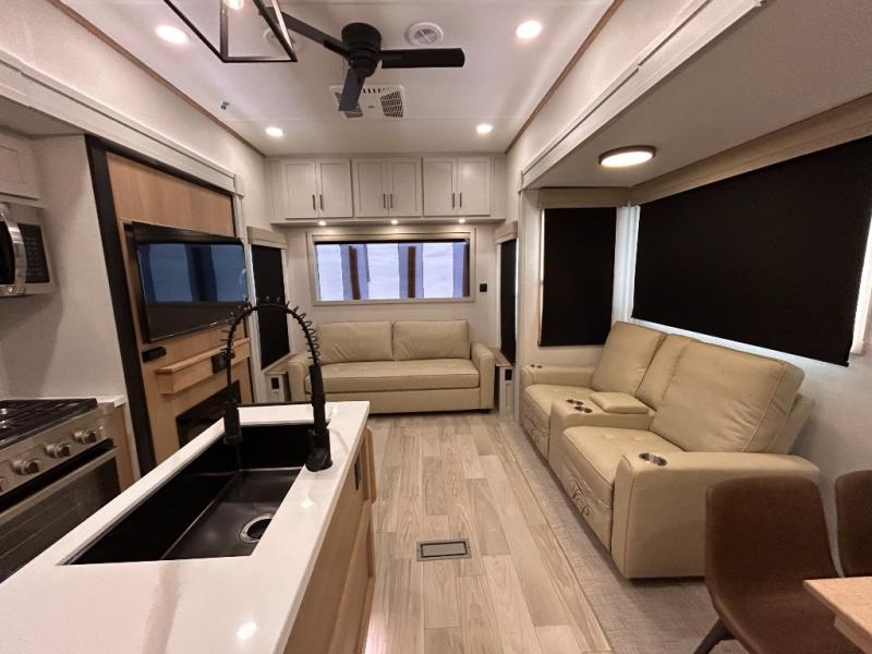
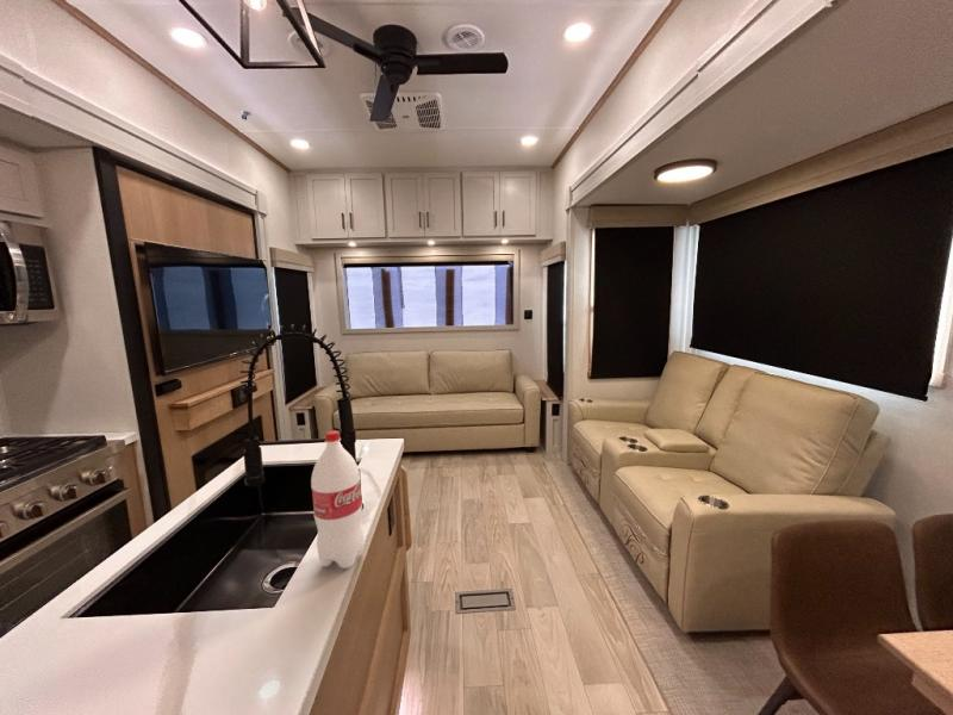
+ bottle (337, 497)
